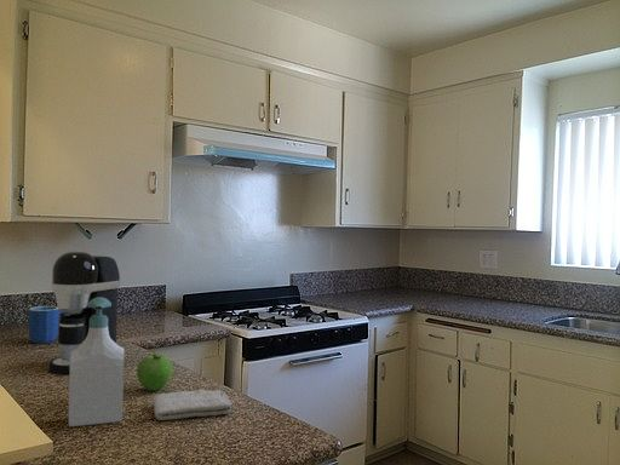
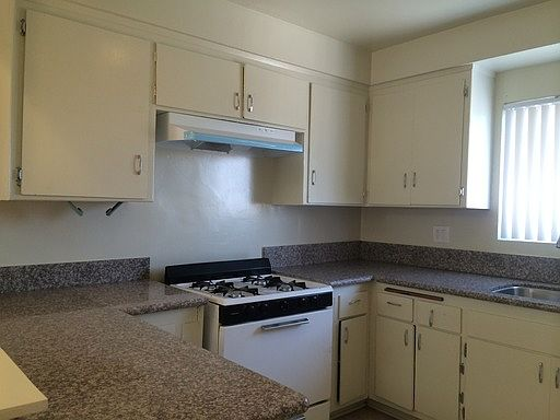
- mug (46, 323)
- soap bottle (97, 358)
- fruit (154, 369)
- coffee maker (86, 308)
- washcloth (191, 403)
